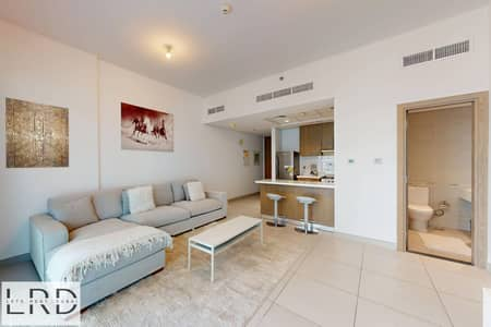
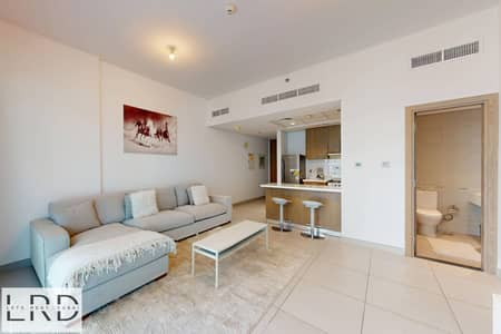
- wall art (39, 135)
